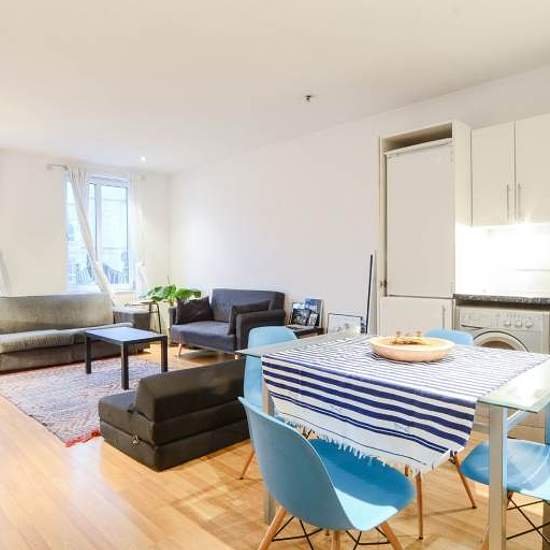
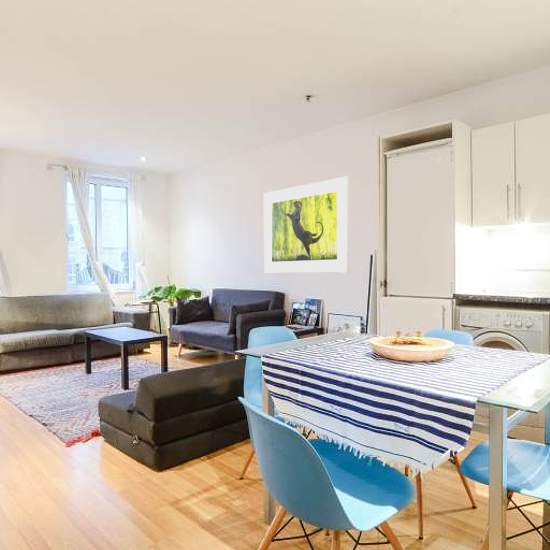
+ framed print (302, 229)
